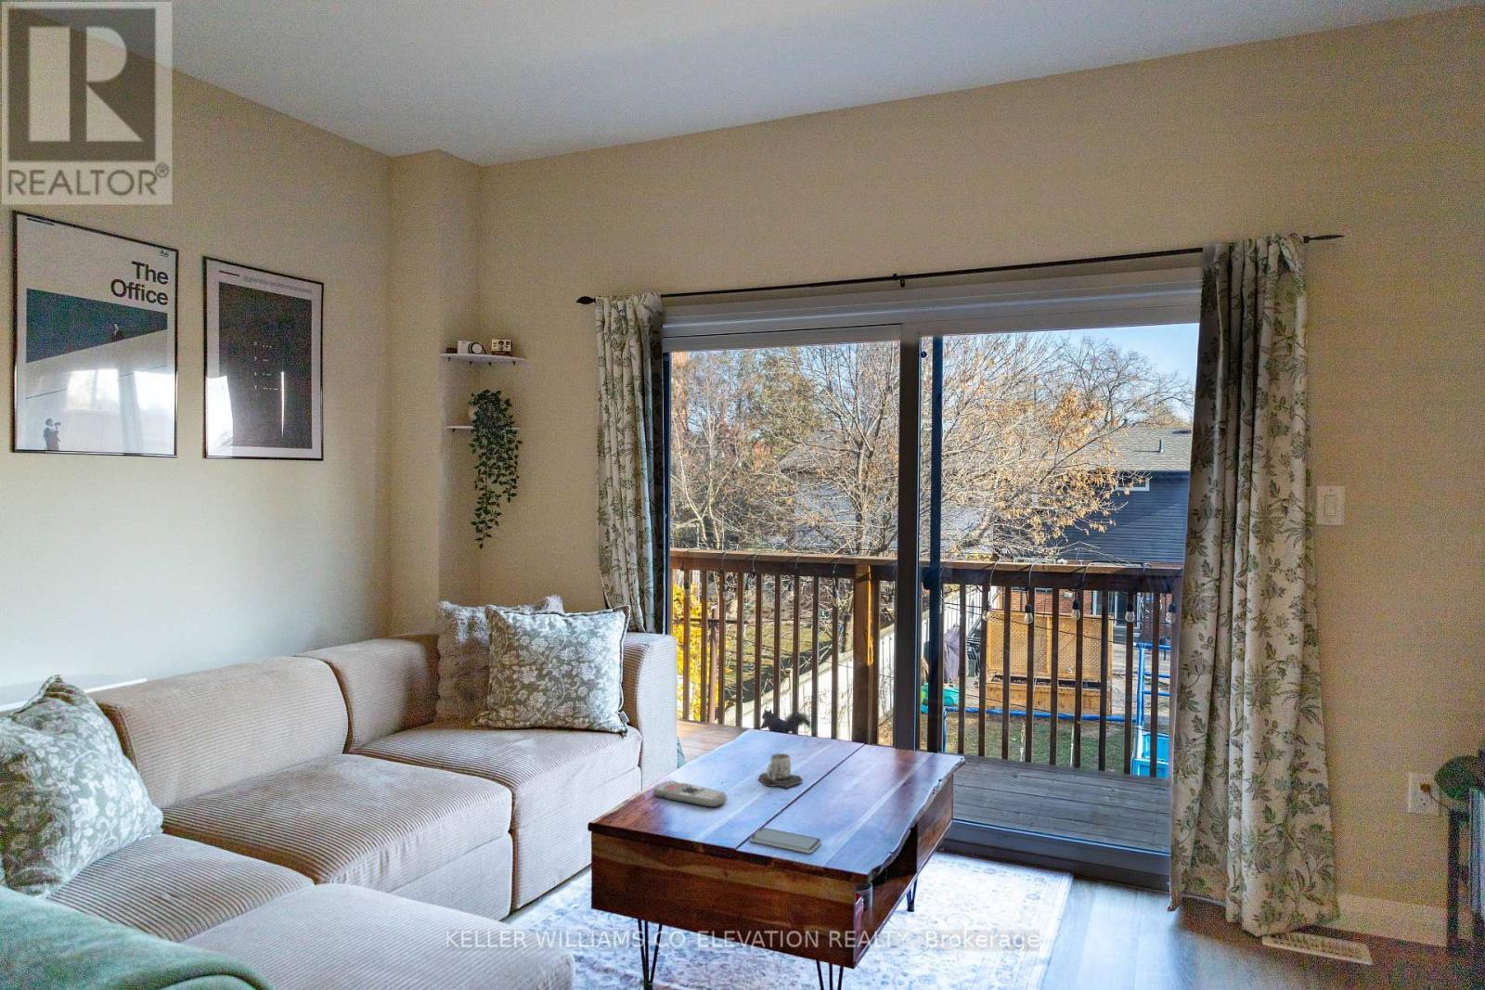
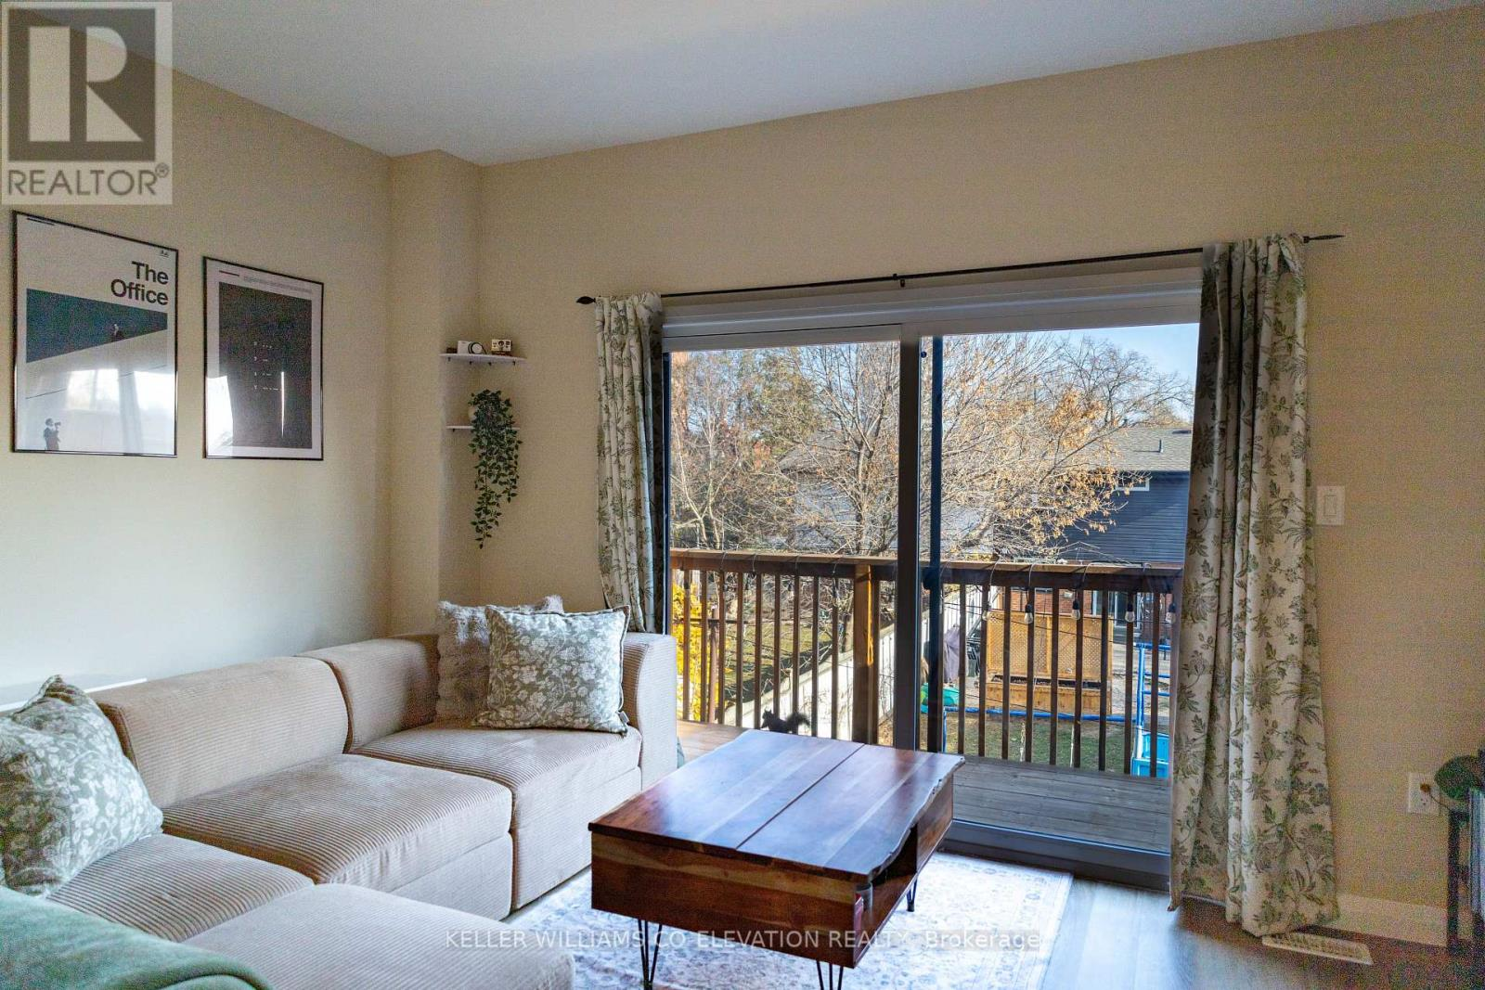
- remote control (691, 794)
- mug (779, 768)
- smartphone (786, 840)
